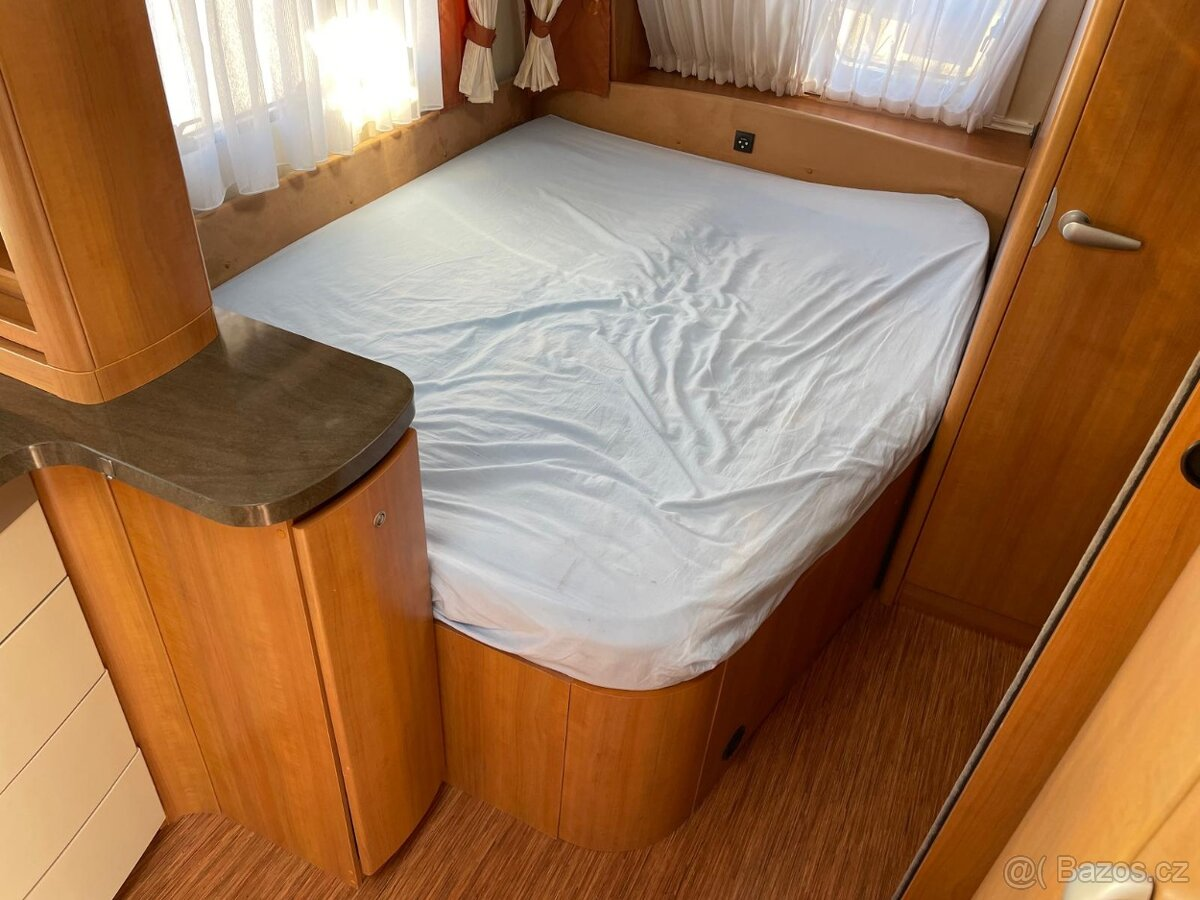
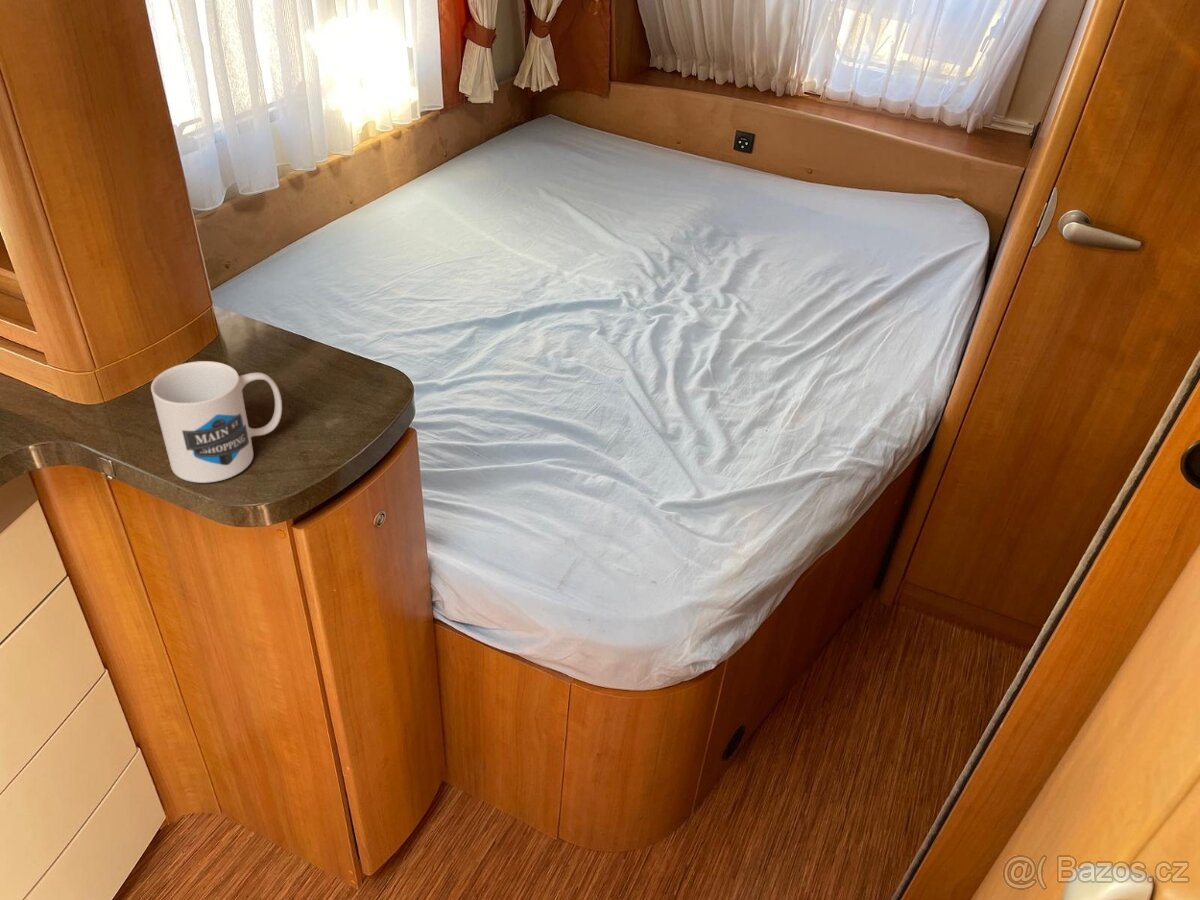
+ mug (219, 418)
